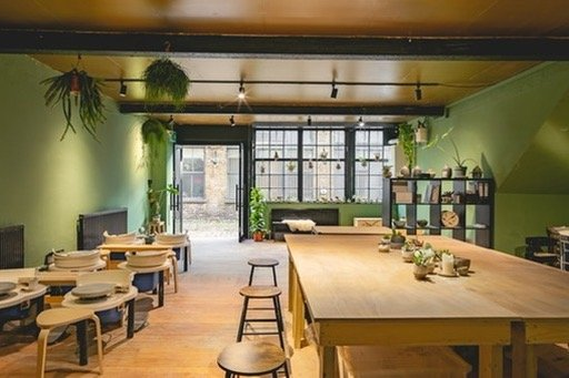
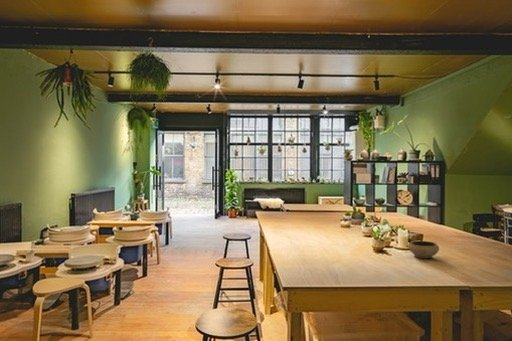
+ ceramic bowl (423, 249)
